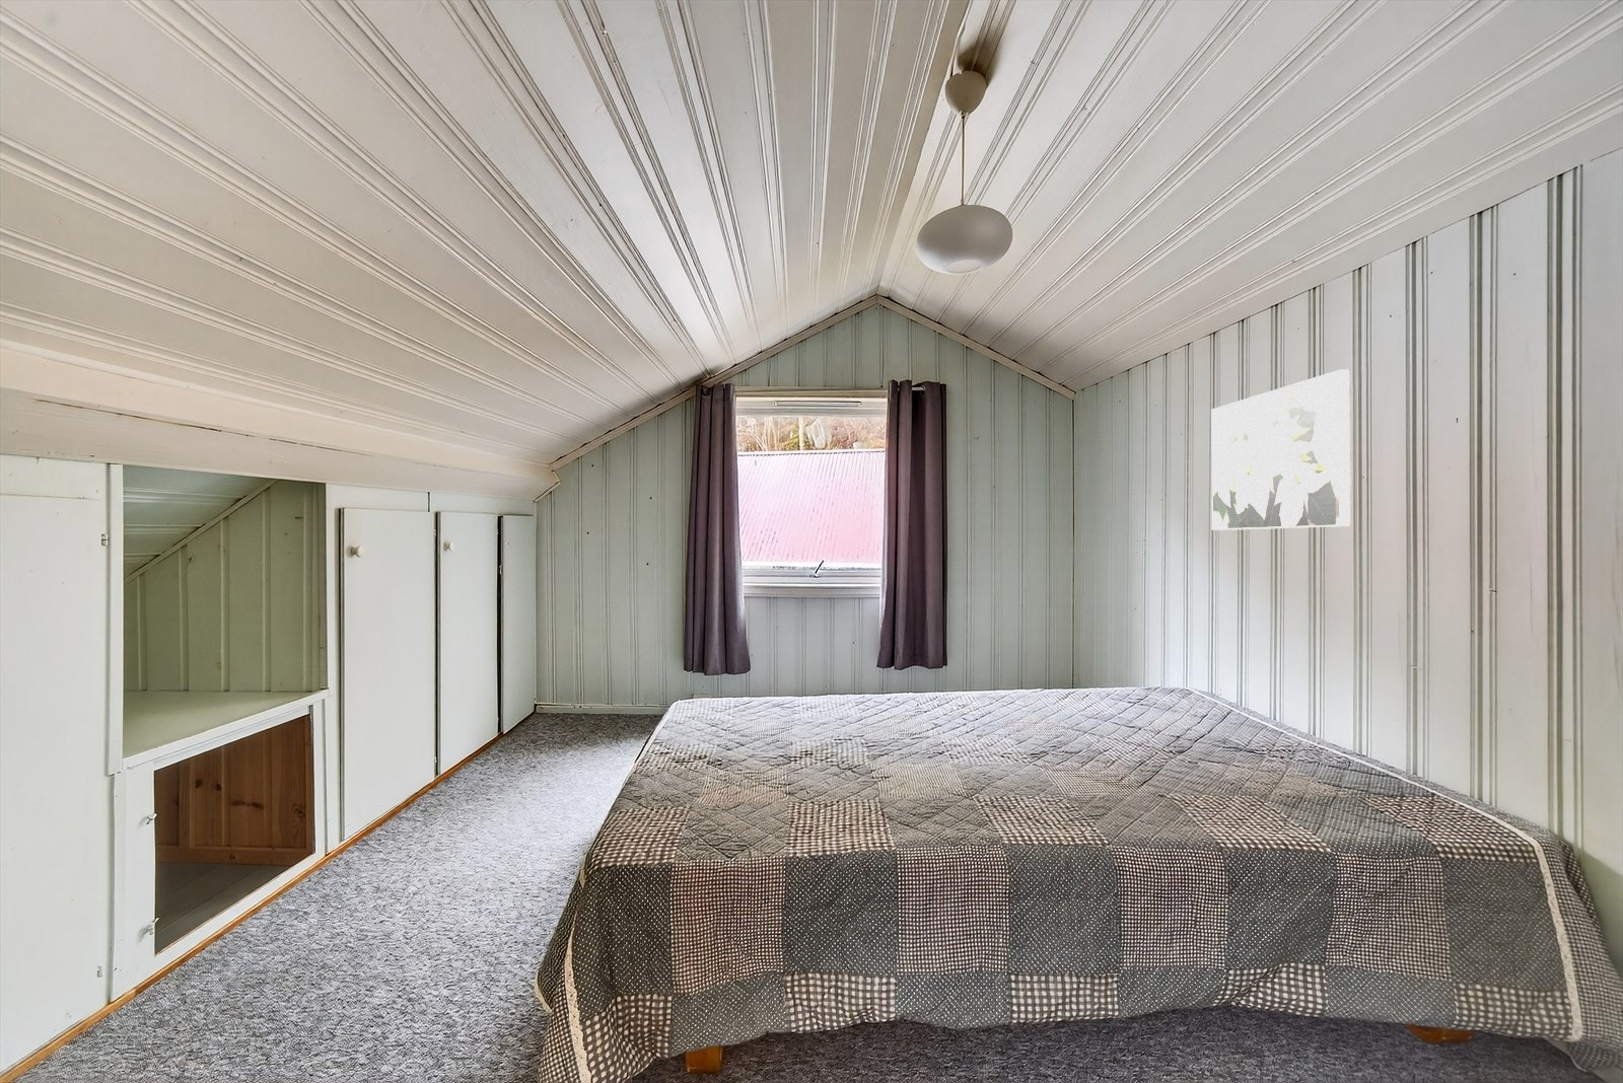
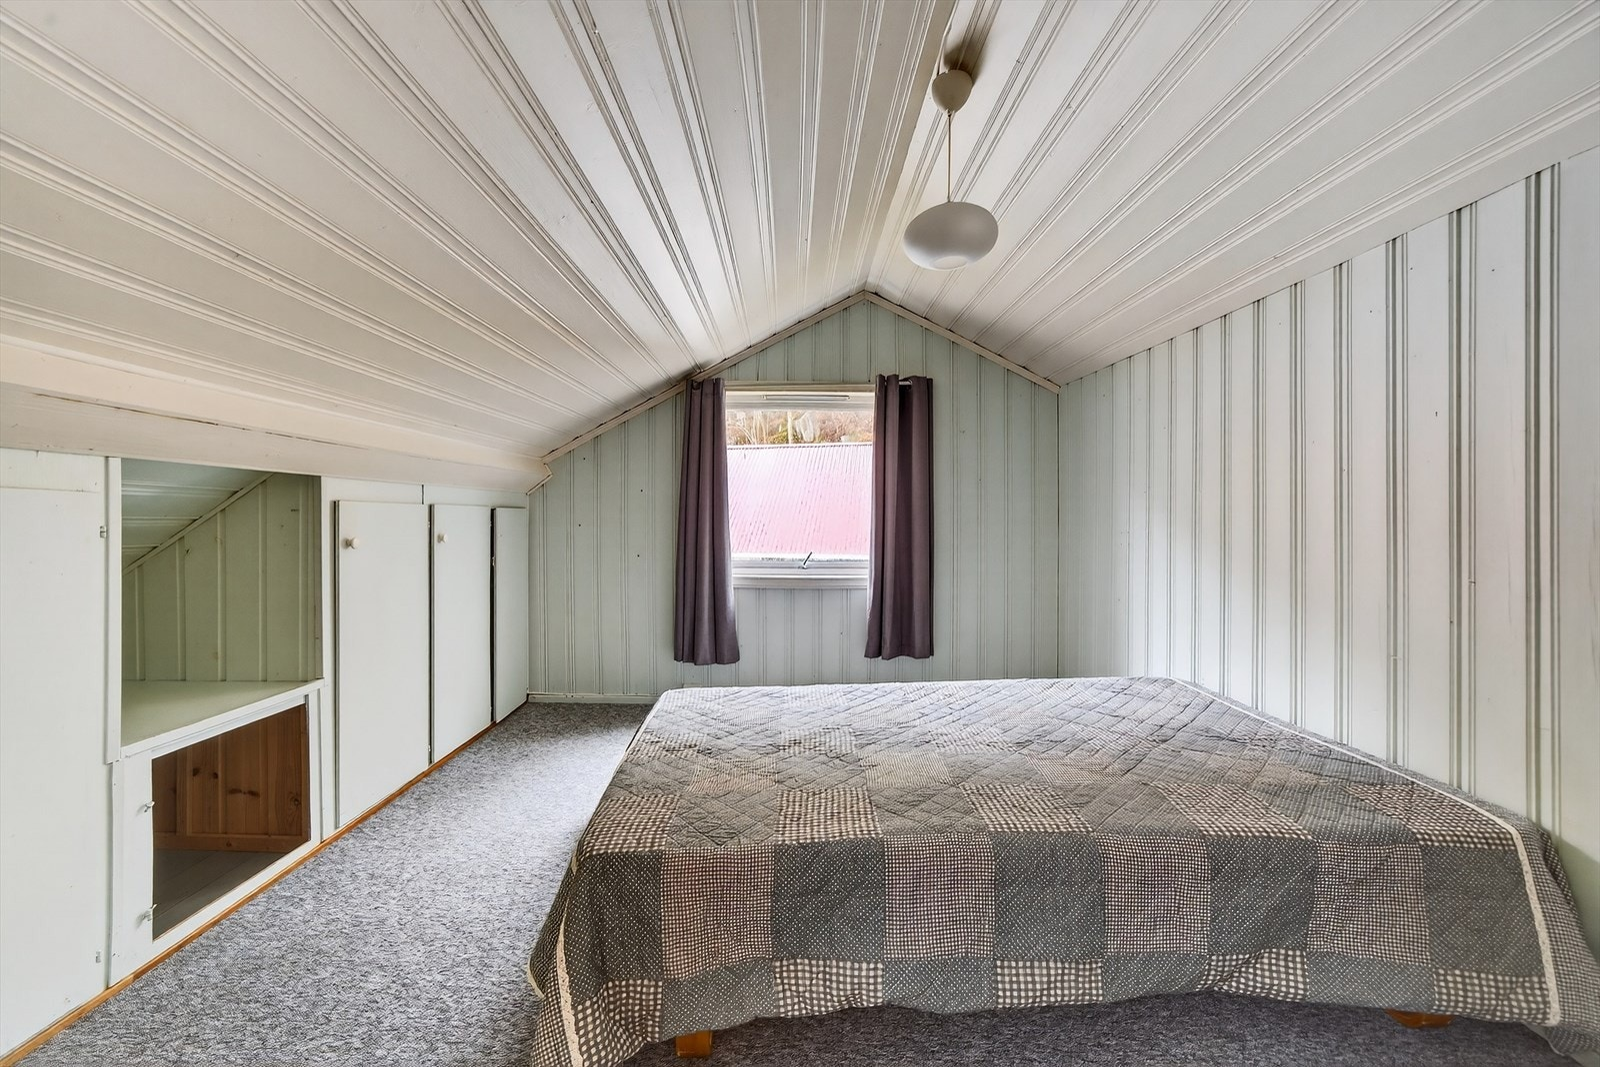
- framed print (1271, 459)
